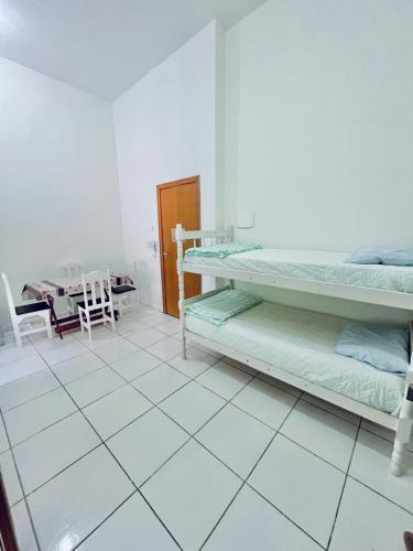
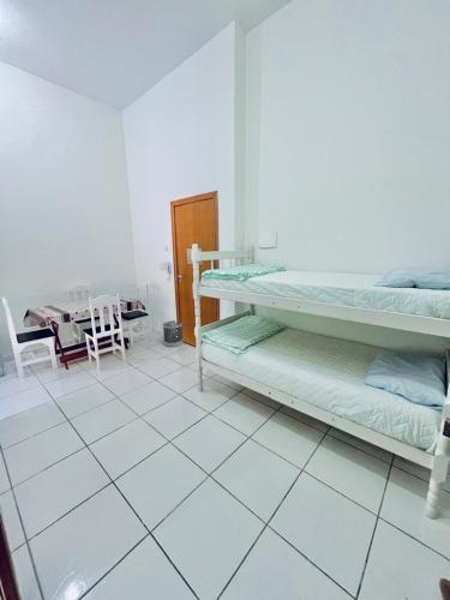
+ wastebasket (173, 332)
